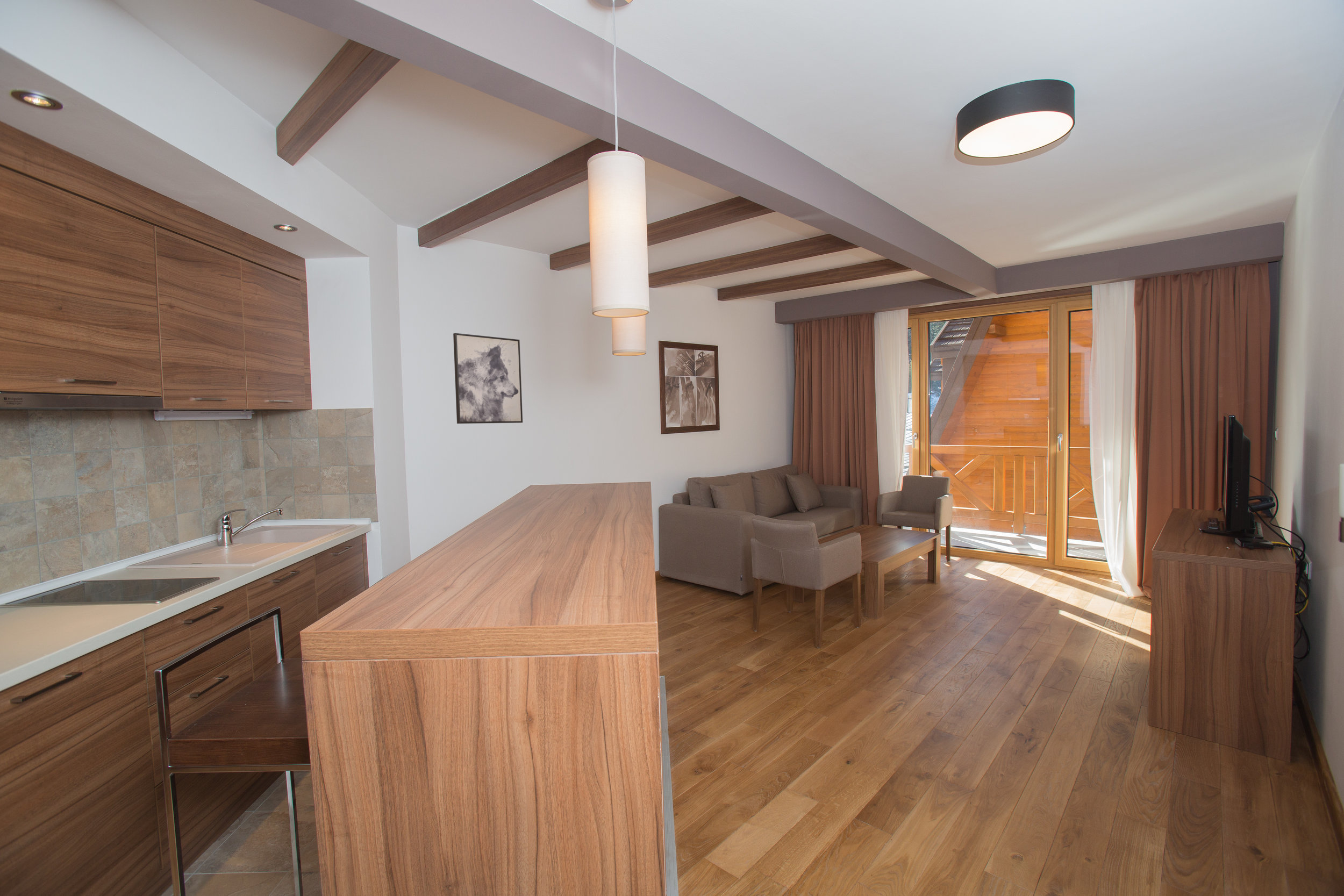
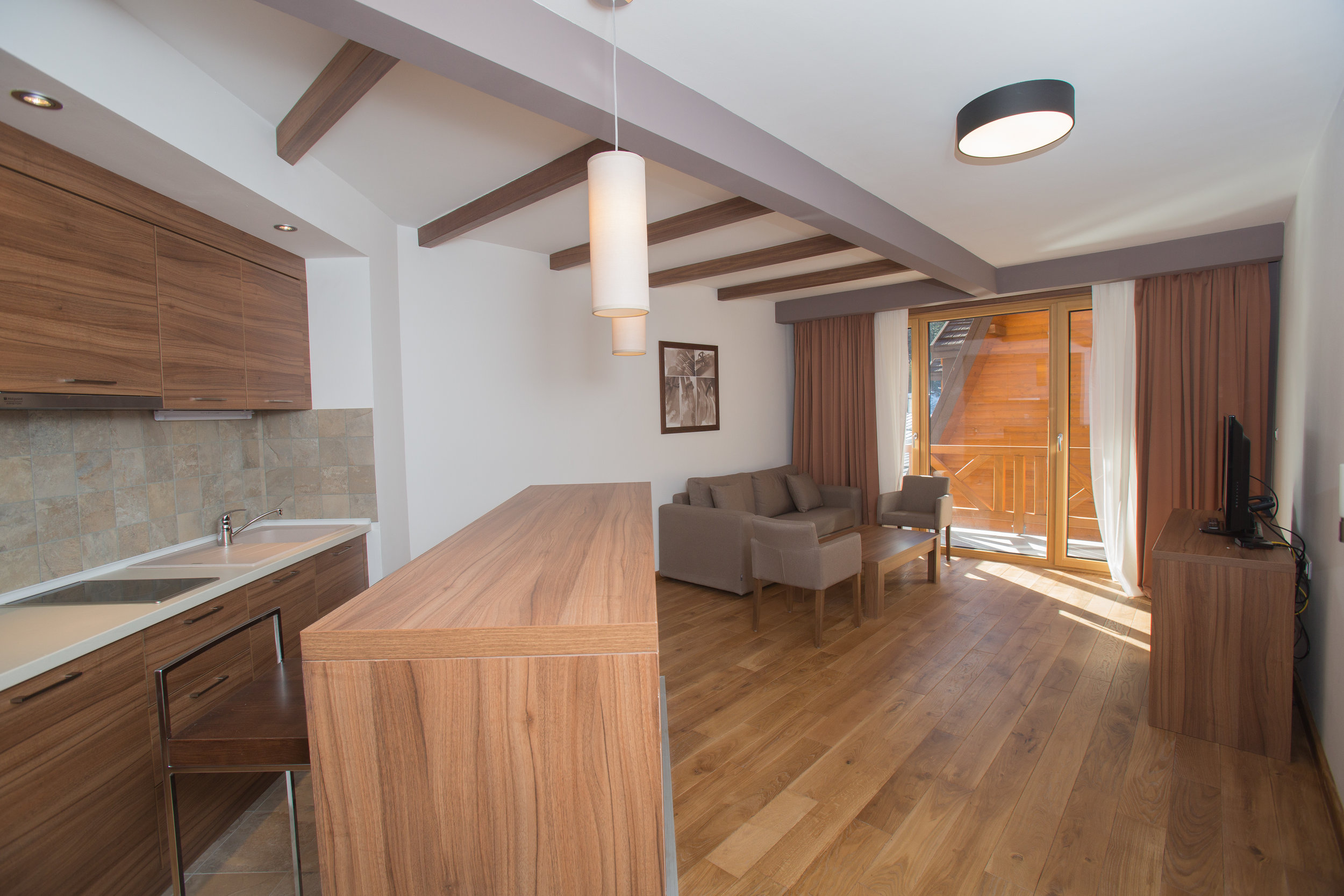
- wall art (489, 380)
